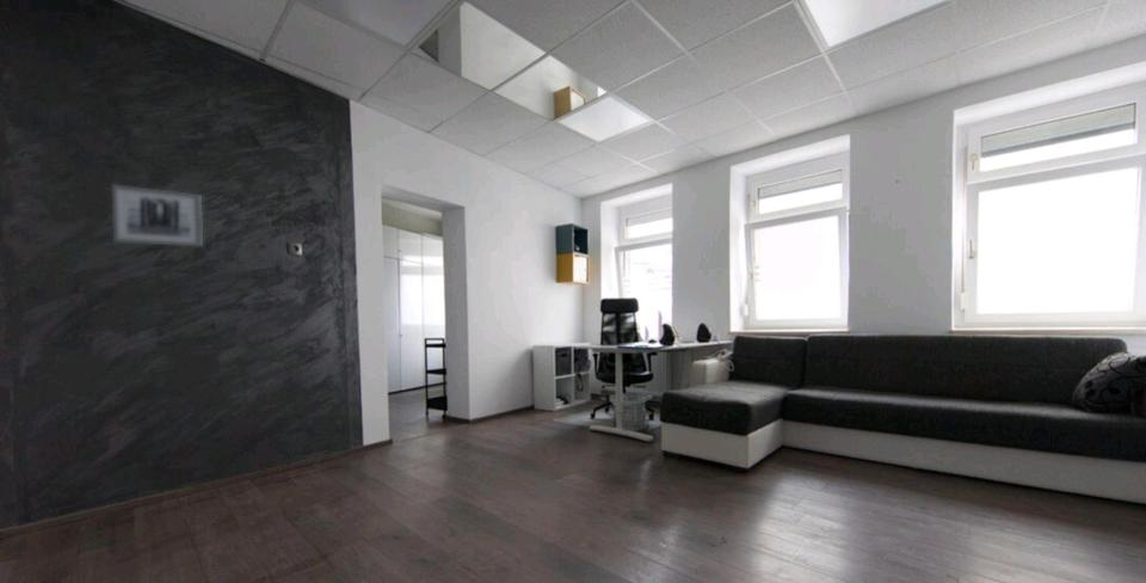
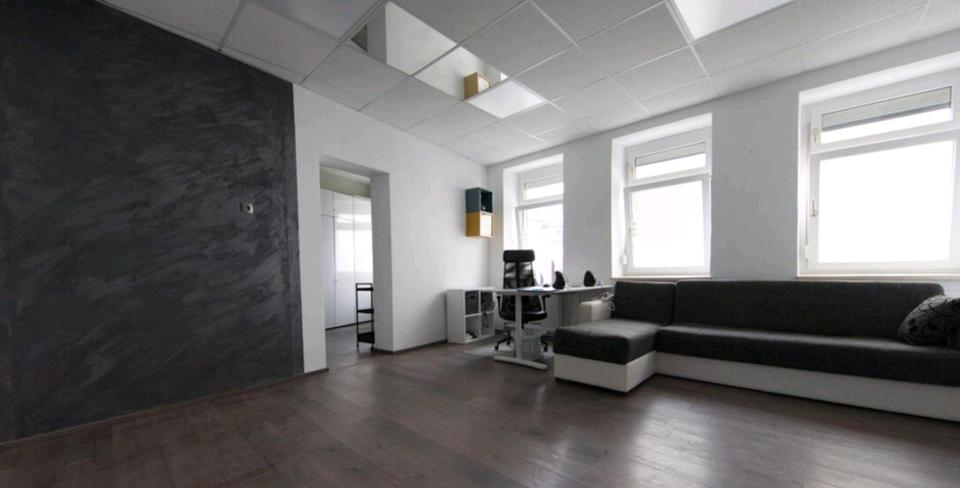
- wall art (159, 216)
